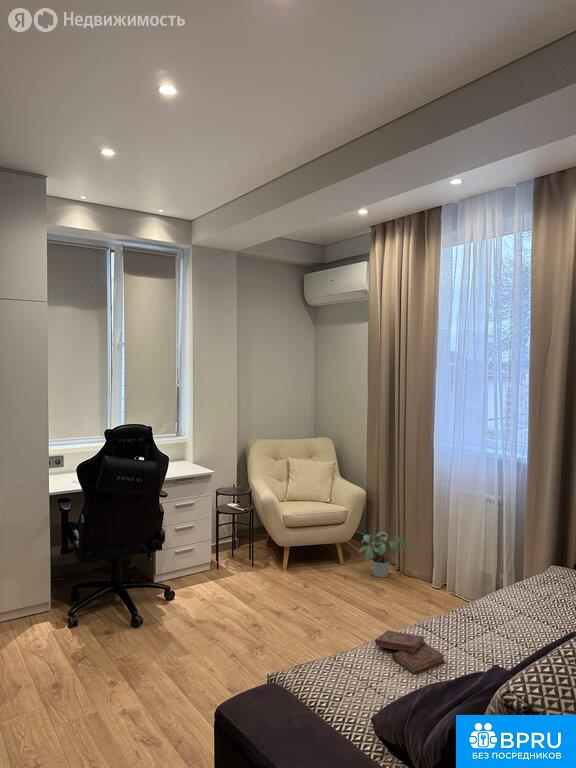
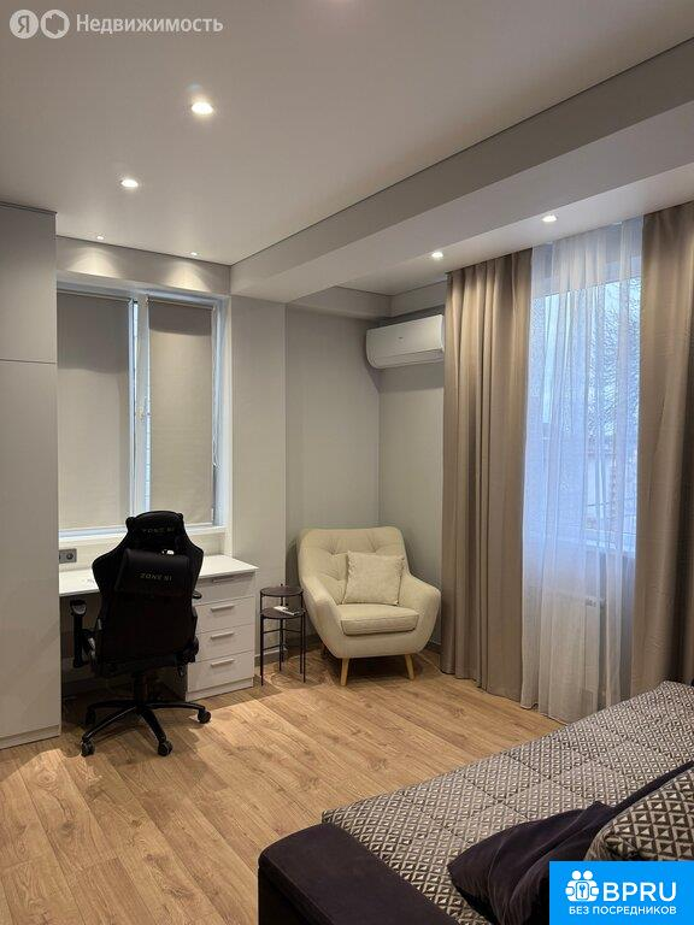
- book (405, 645)
- potted plant (377, 554)
